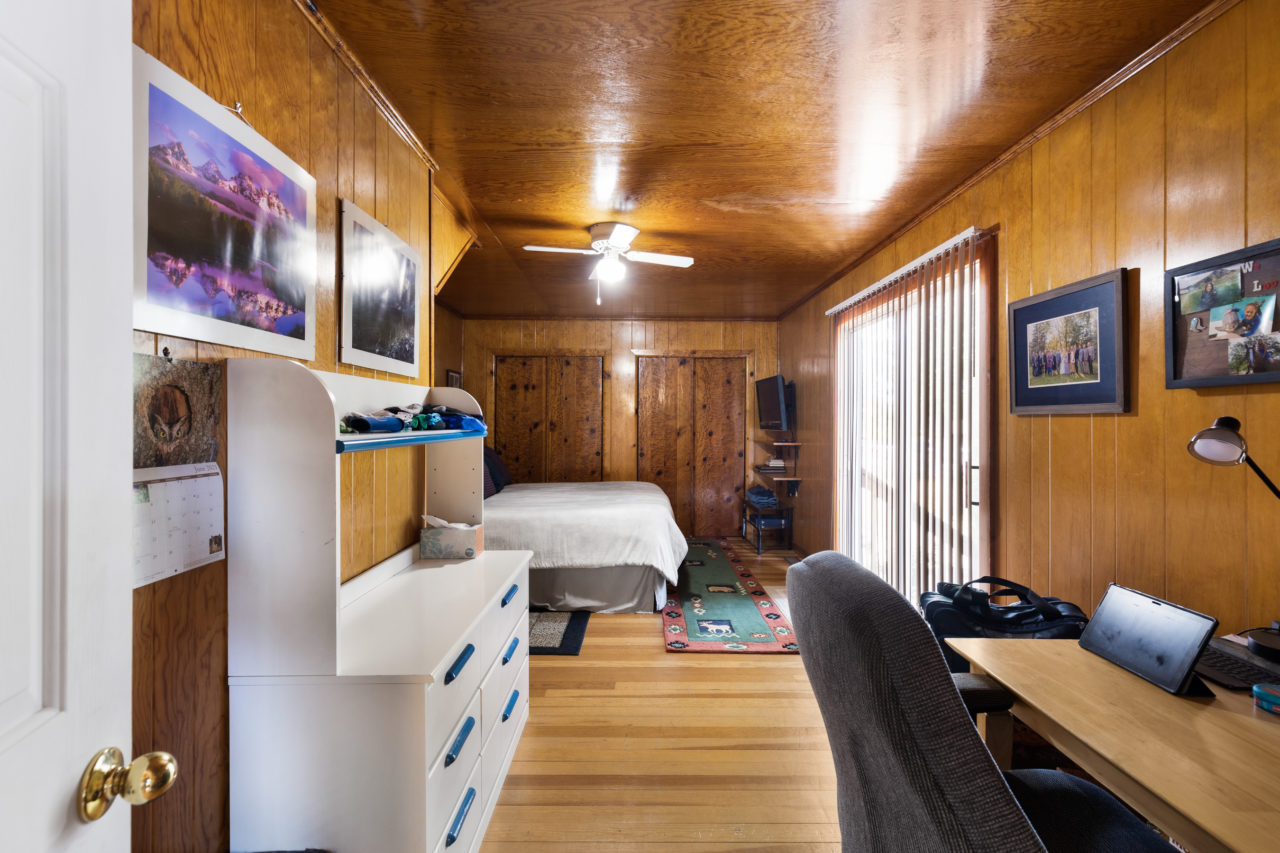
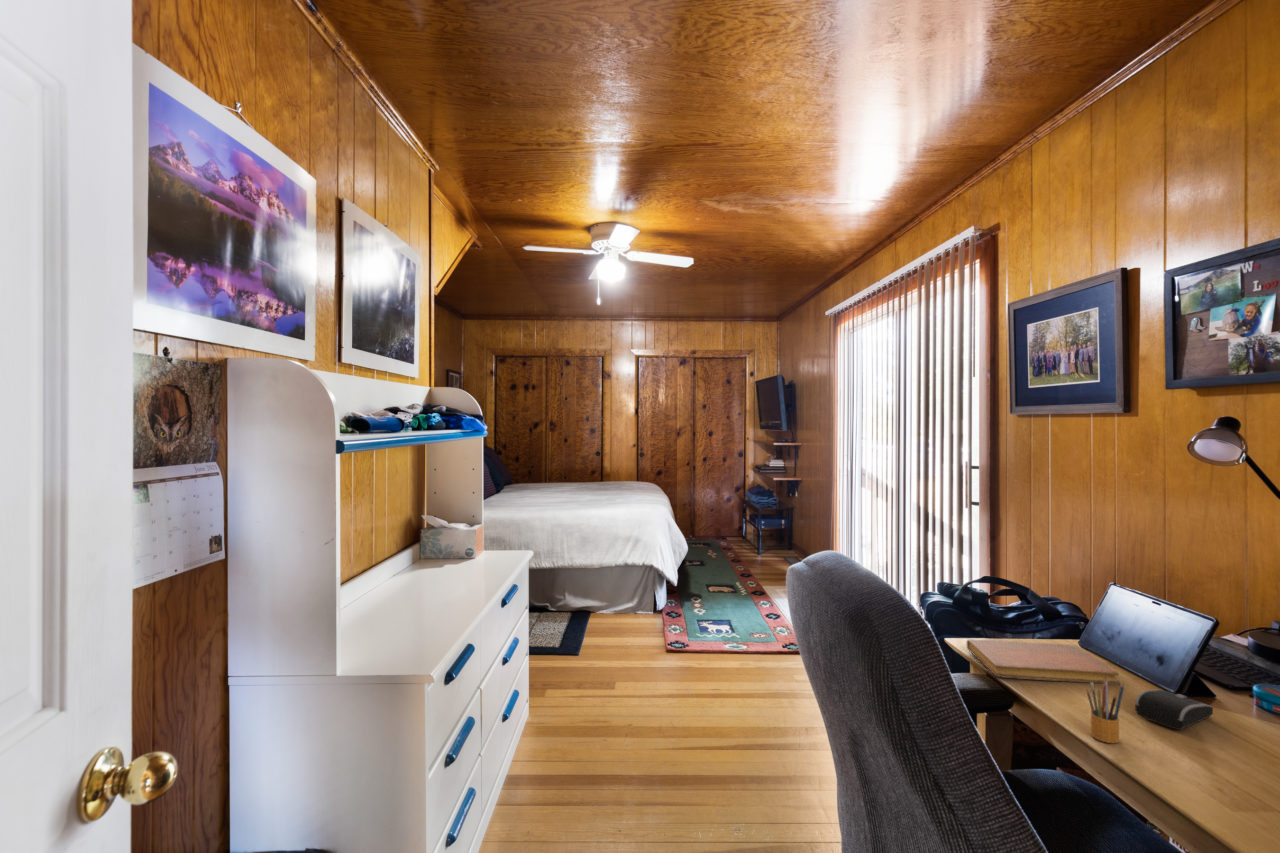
+ pencil box (1106, 710)
+ computer mouse (1174, 706)
+ notebook (1037, 659)
